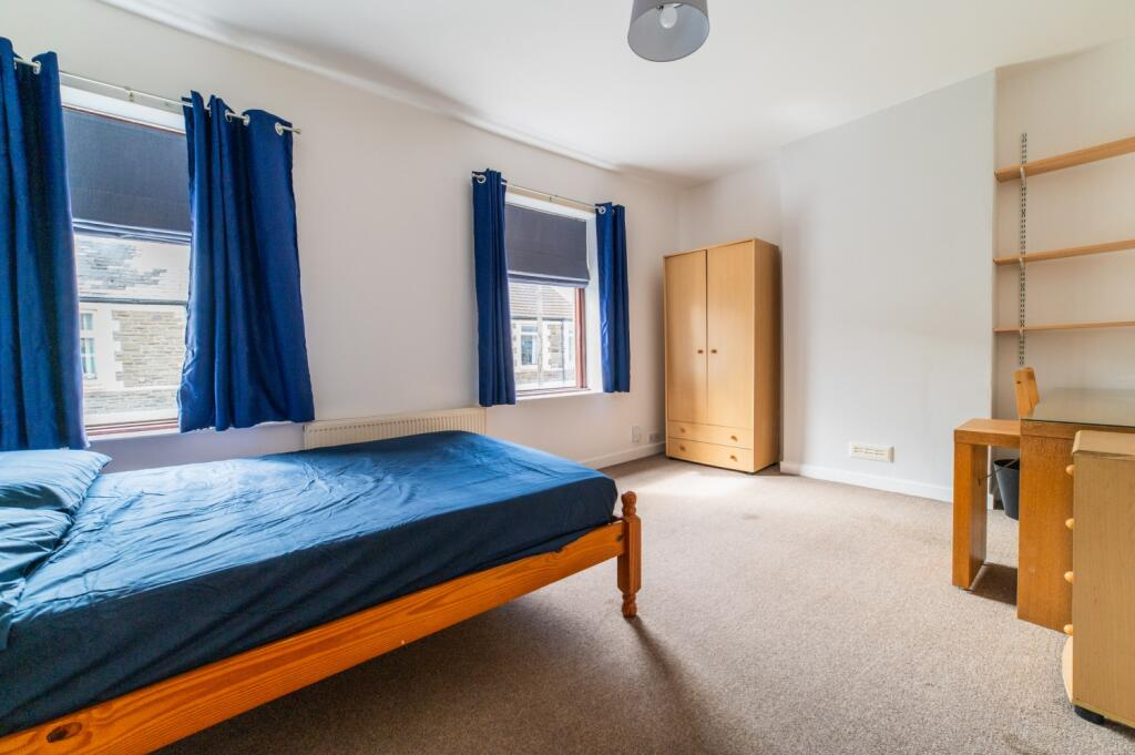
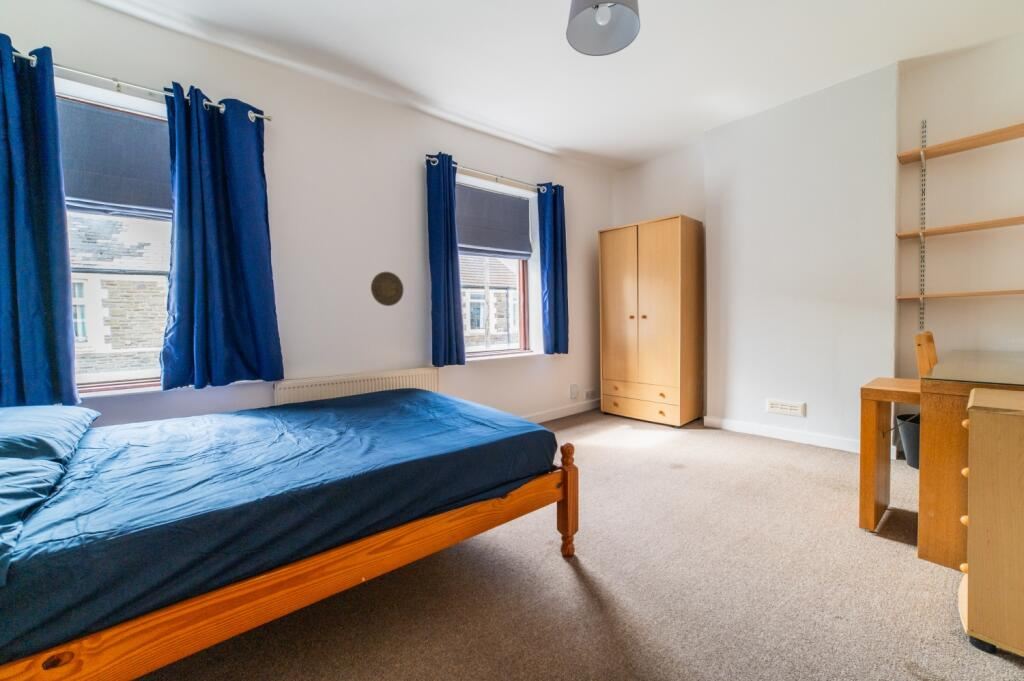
+ decorative plate (388, 288)
